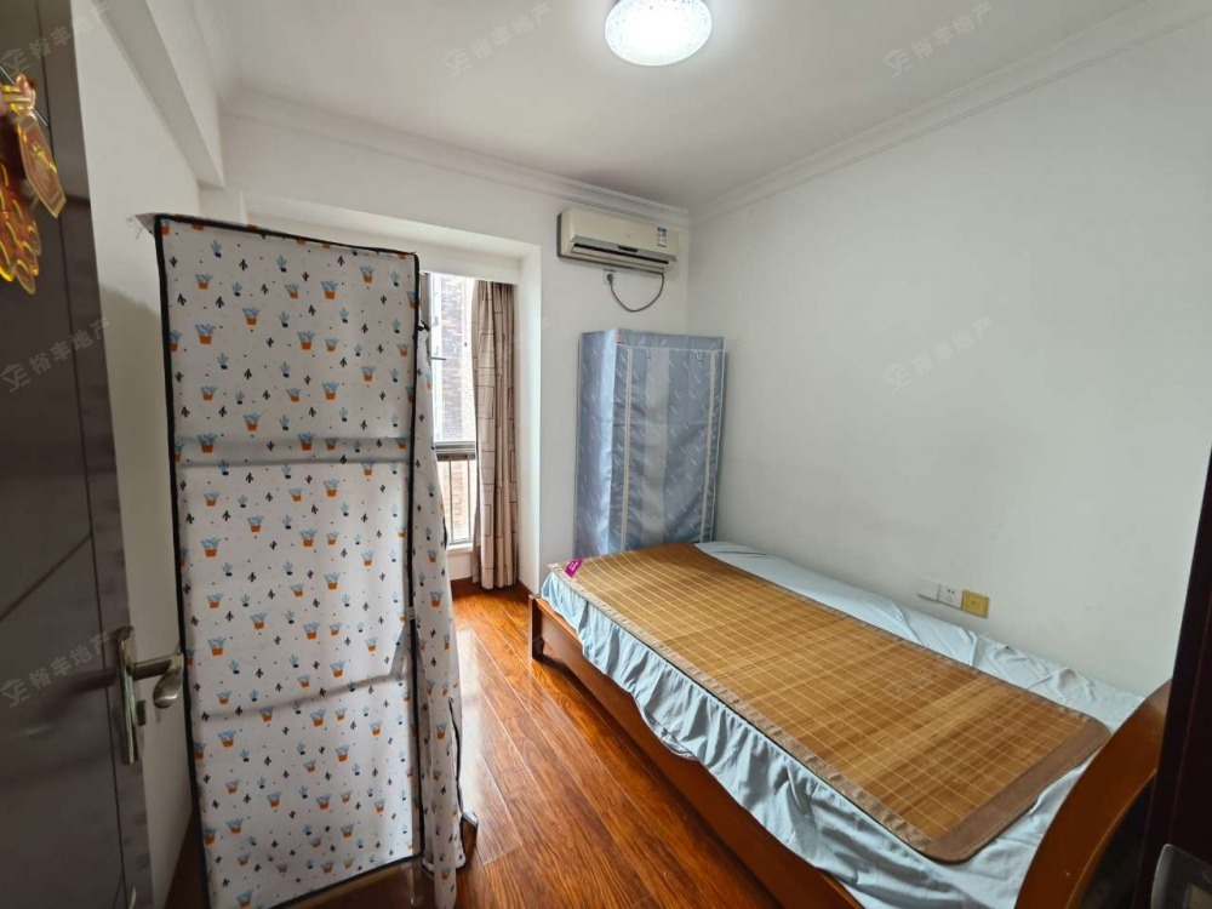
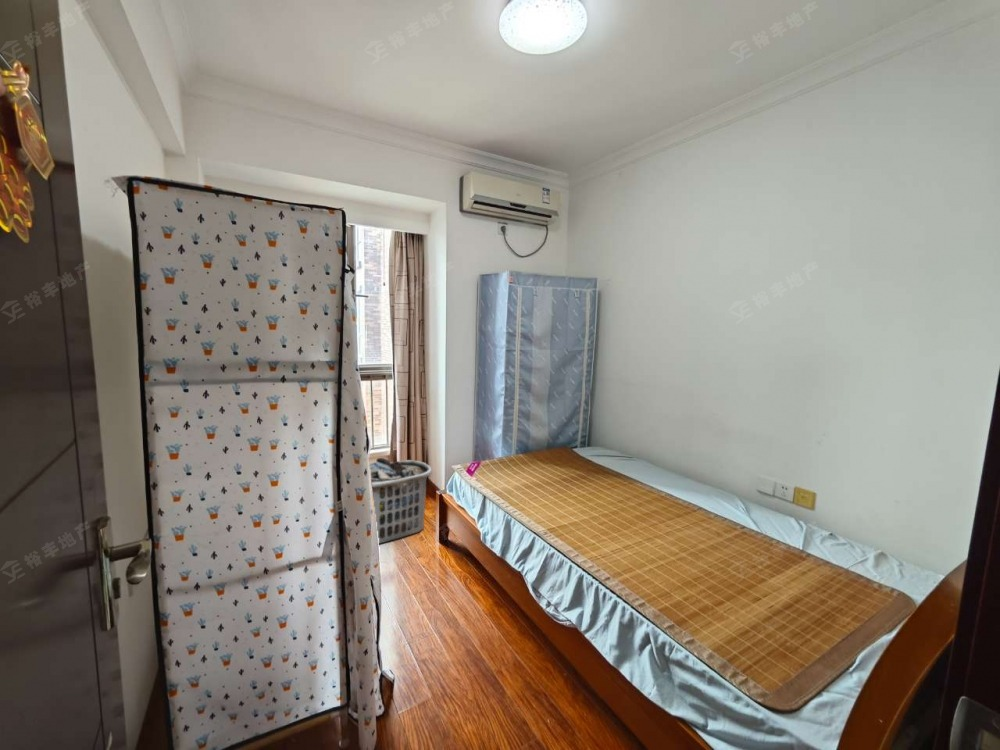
+ clothes hamper (392, 495)
